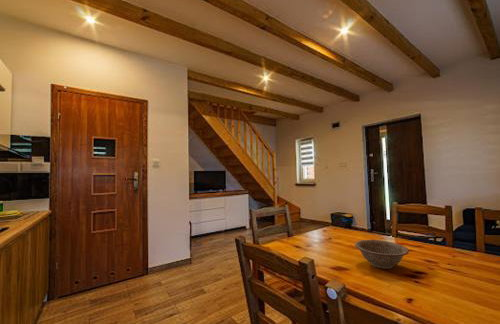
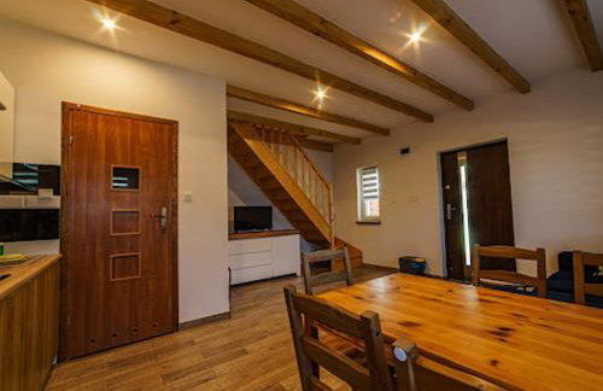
- decorative bowl (380, 255)
